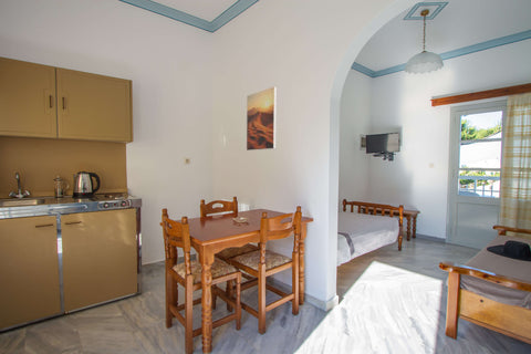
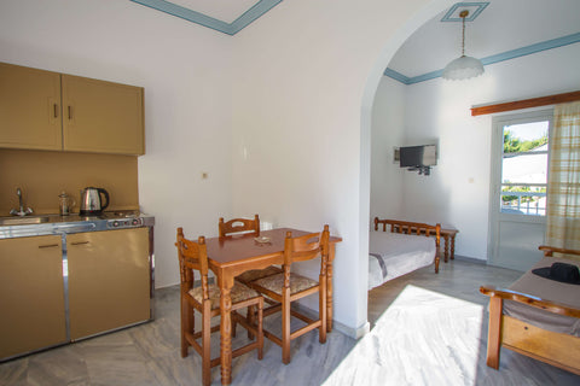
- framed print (260, 121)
